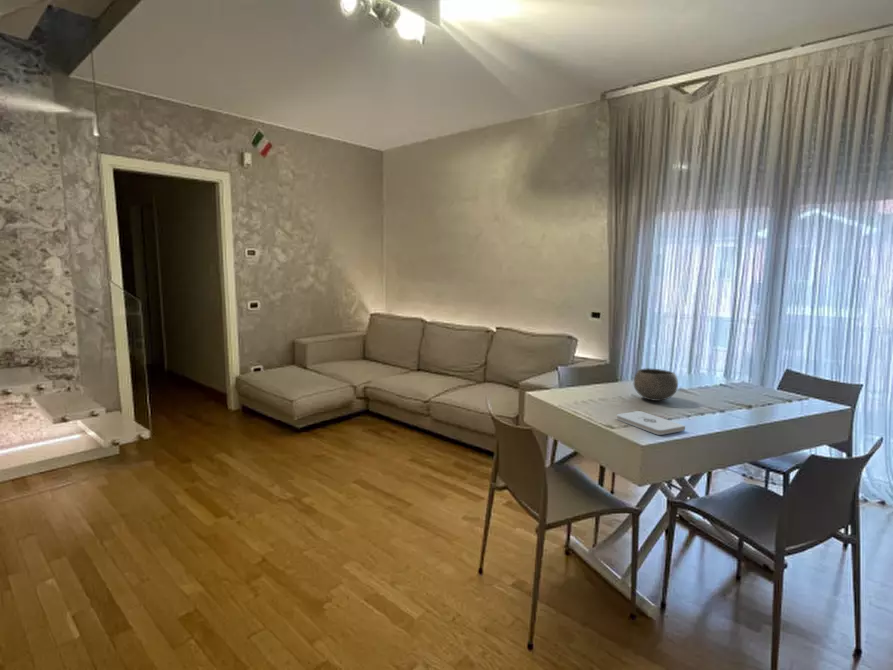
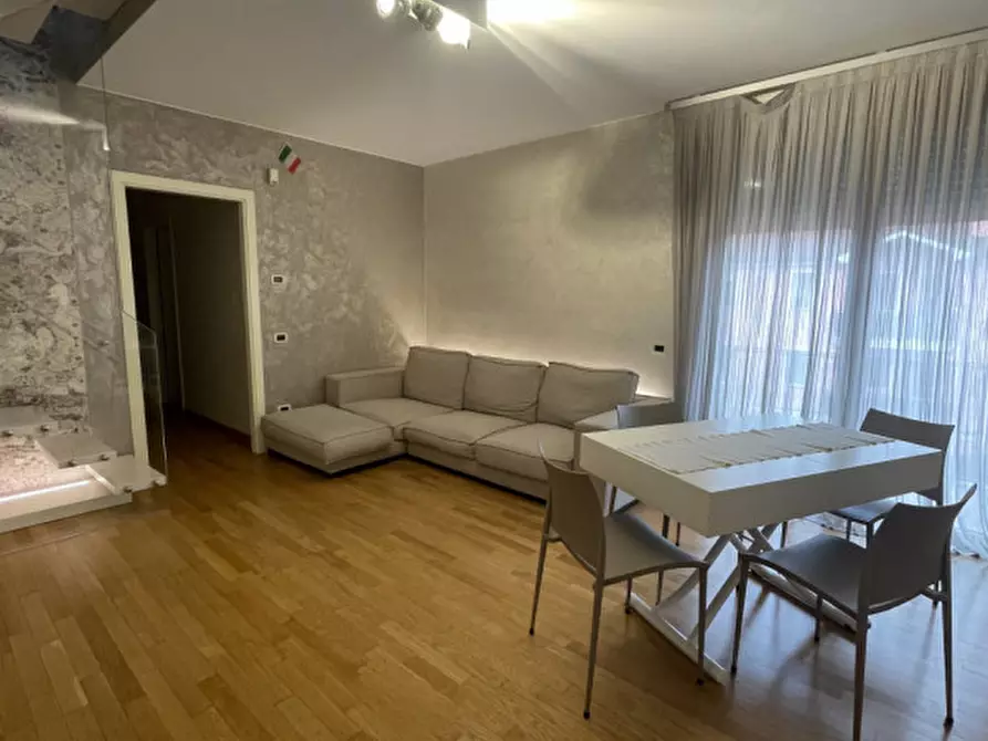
- bowl (655, 385)
- notepad (648, 422)
